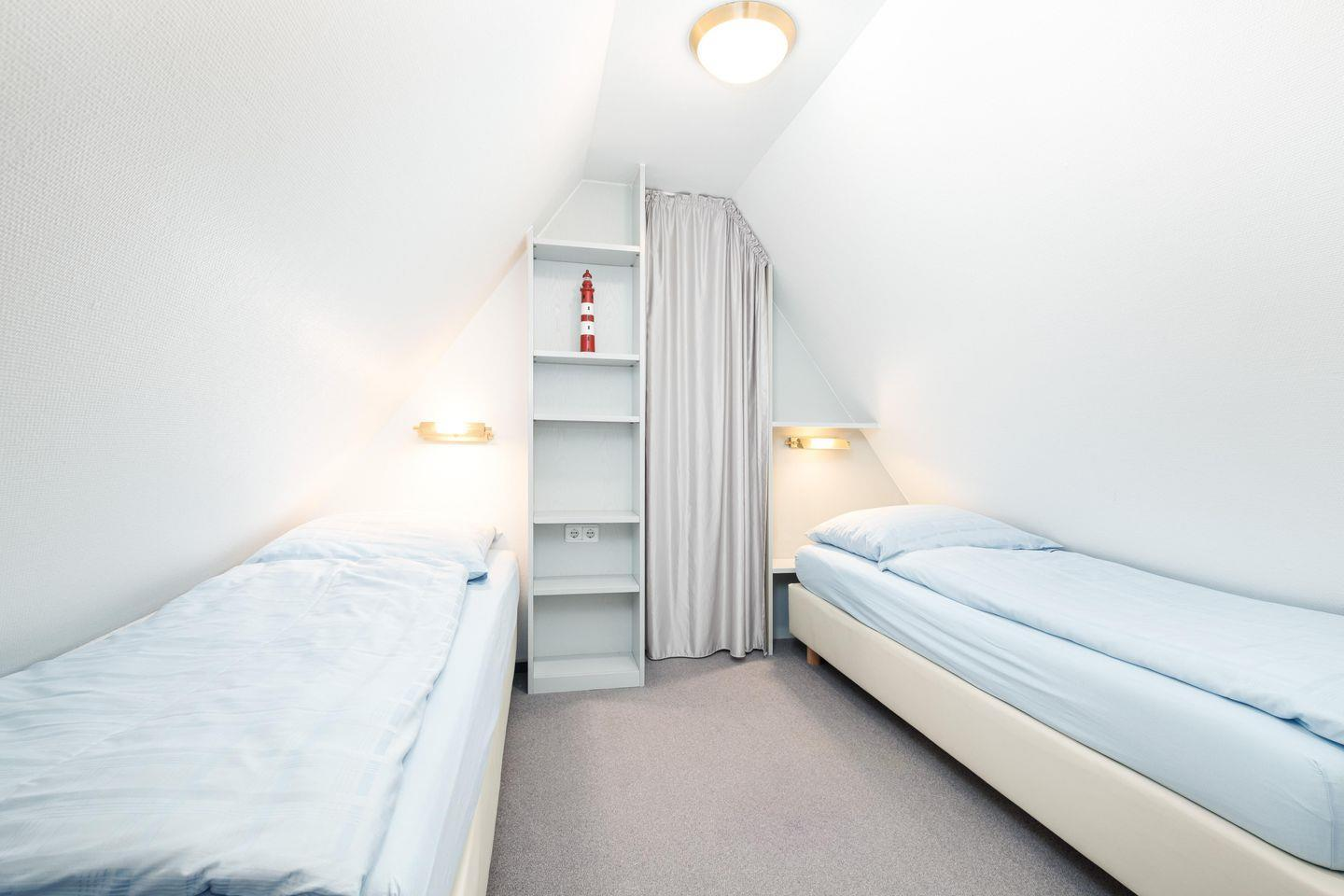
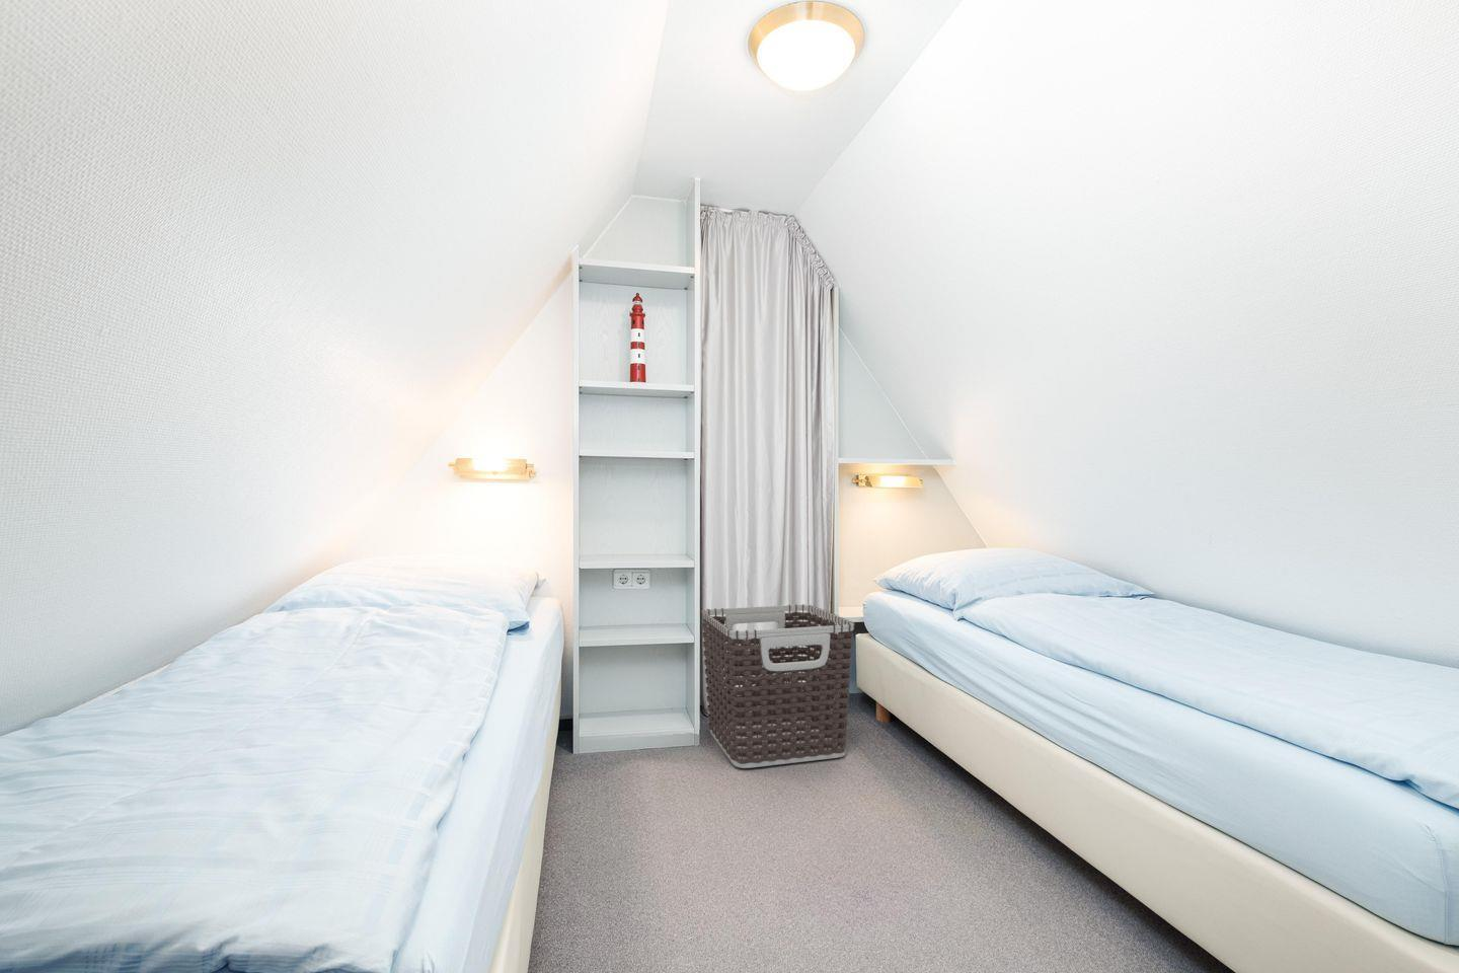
+ clothes hamper (774, 678)
